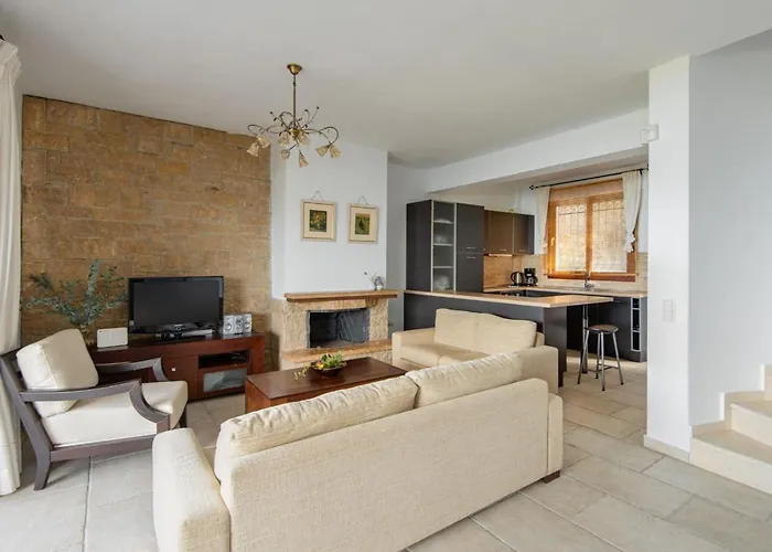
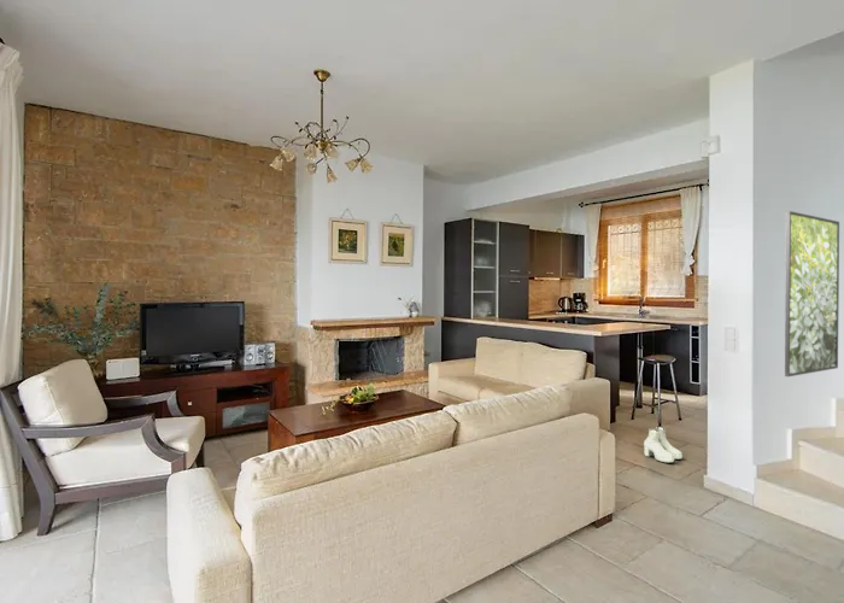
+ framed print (813, 294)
+ boots (662, 443)
